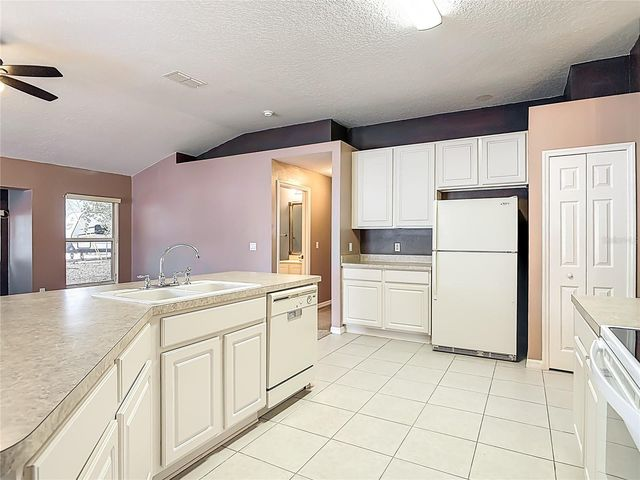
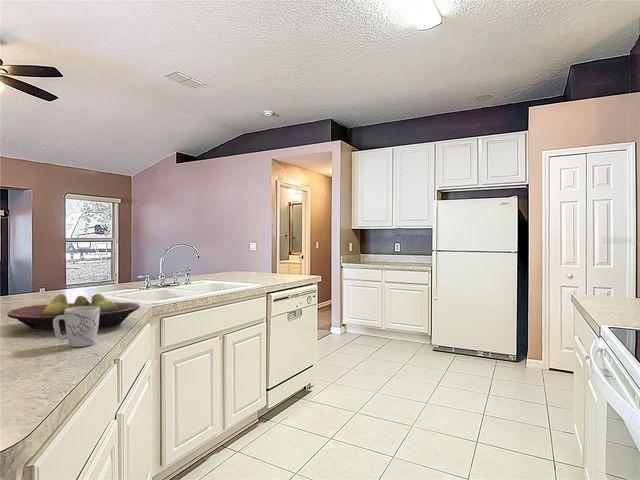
+ mug (76, 326)
+ fruit bowl (77, 306)
